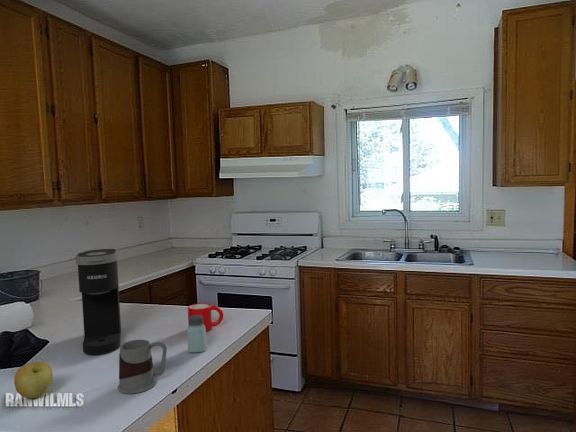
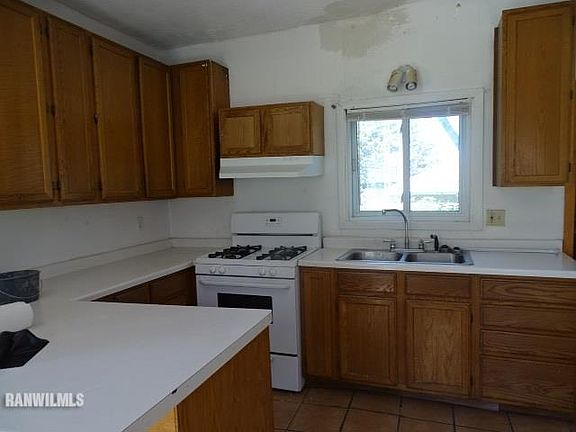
- coffee maker (100, 296)
- mug (205, 316)
- apple (34, 380)
- saltshaker (196, 333)
- mug (142, 363)
